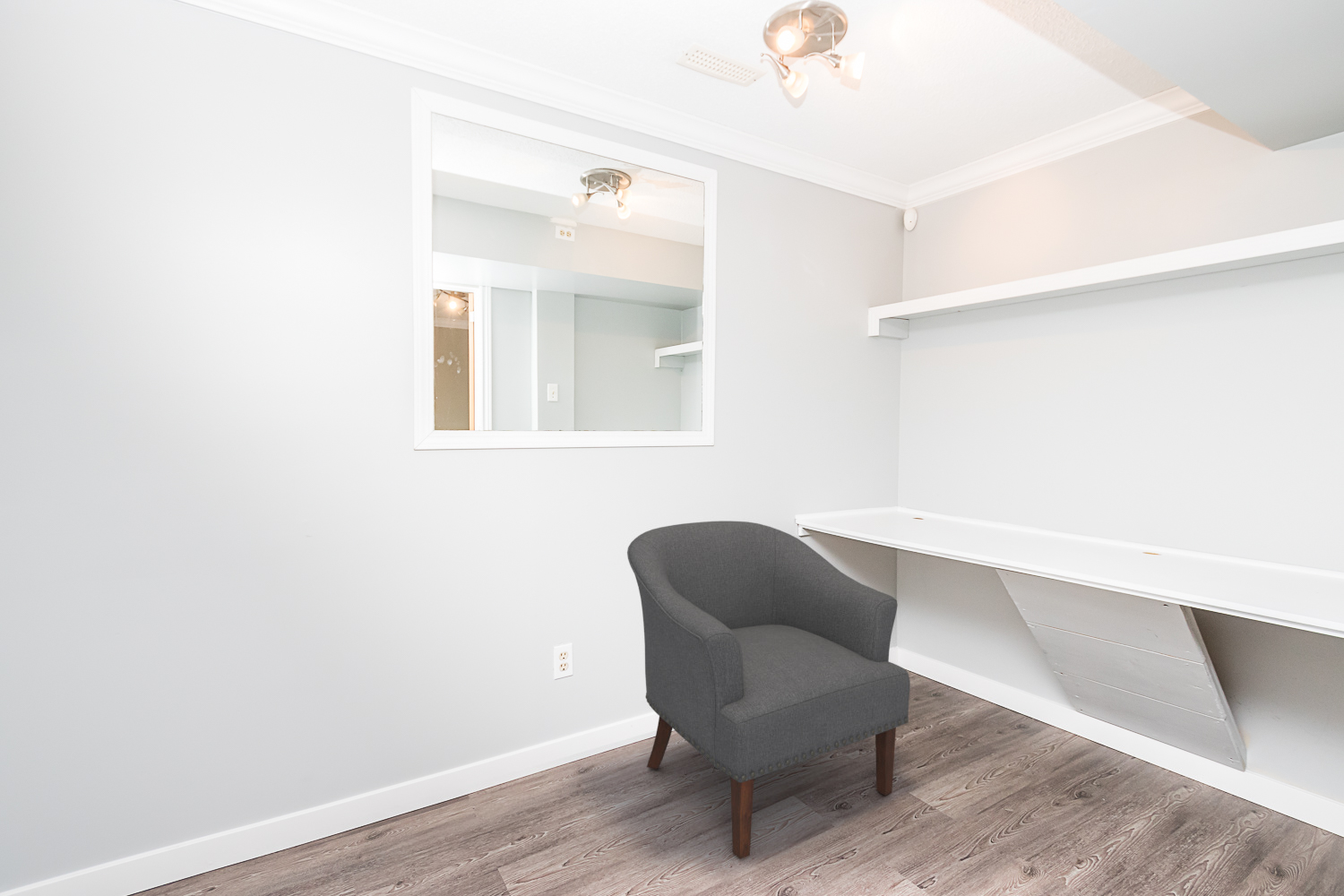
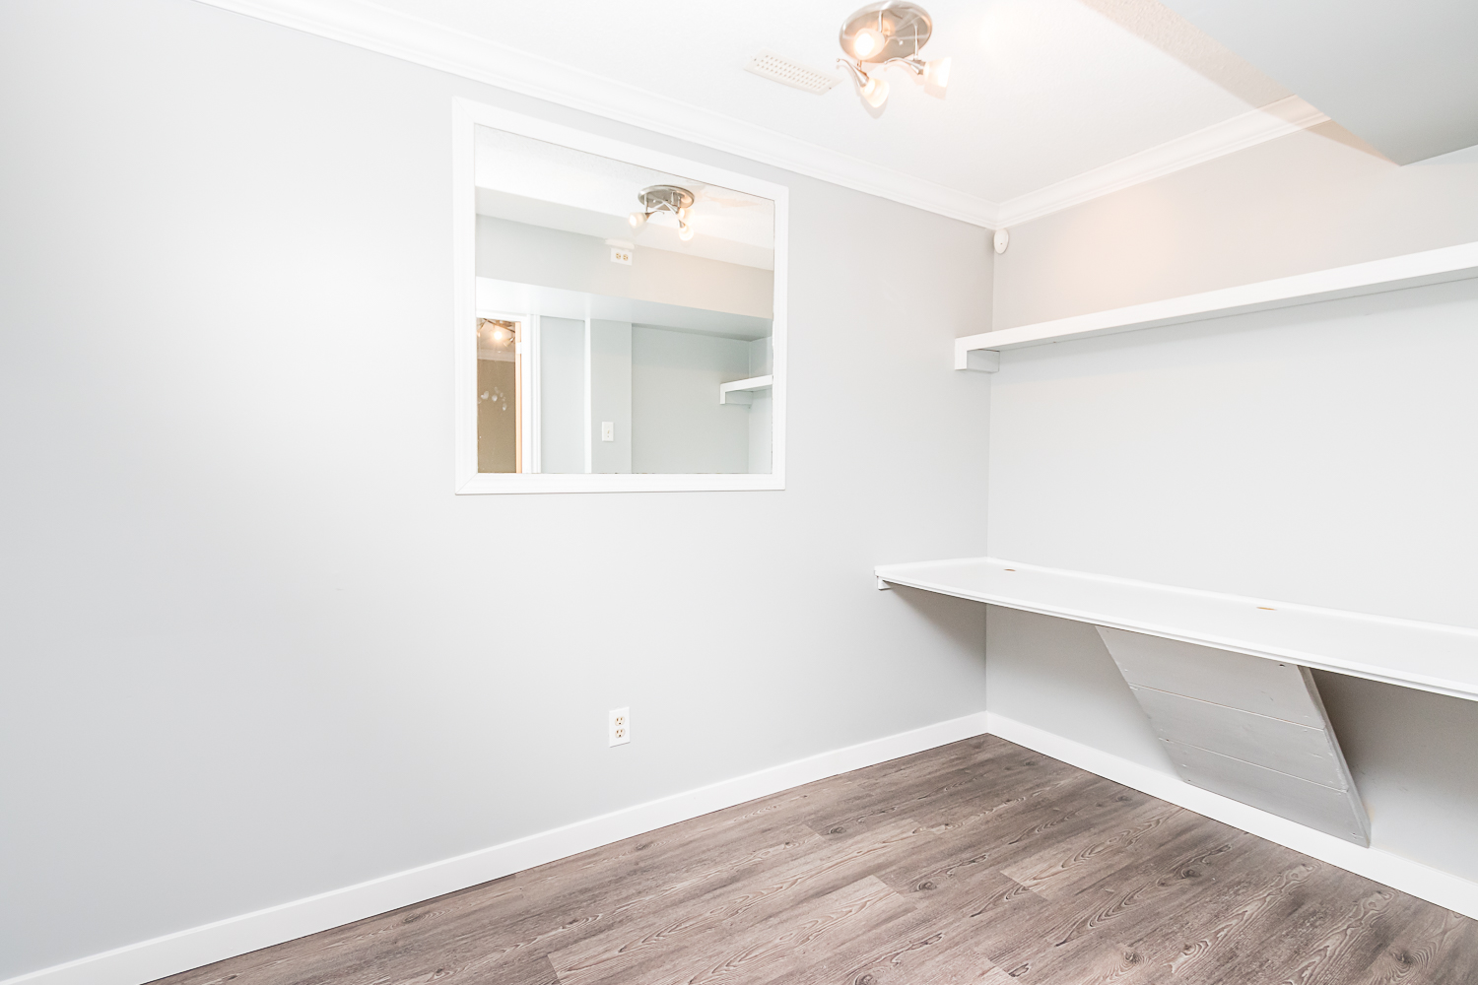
- chair (758, 654)
